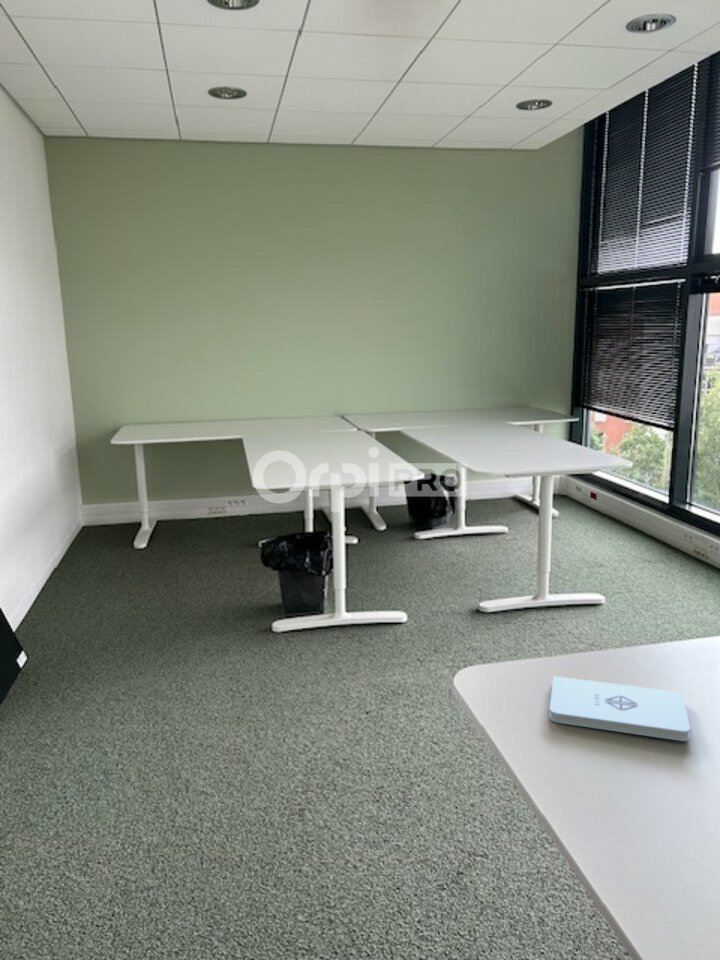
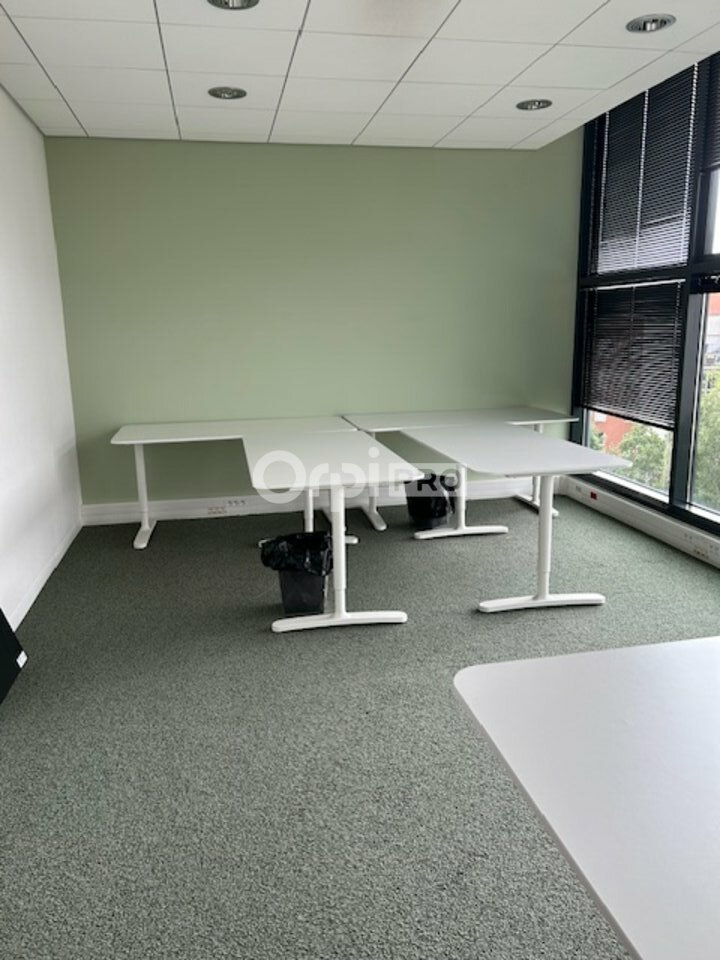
- notepad (616, 706)
